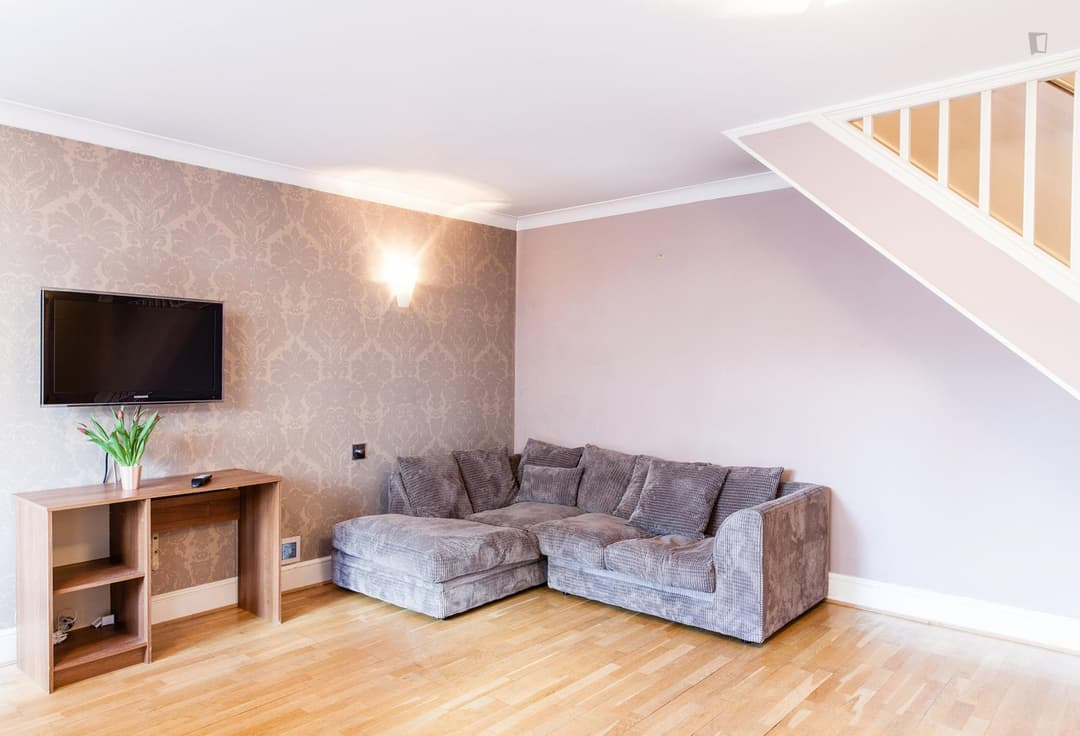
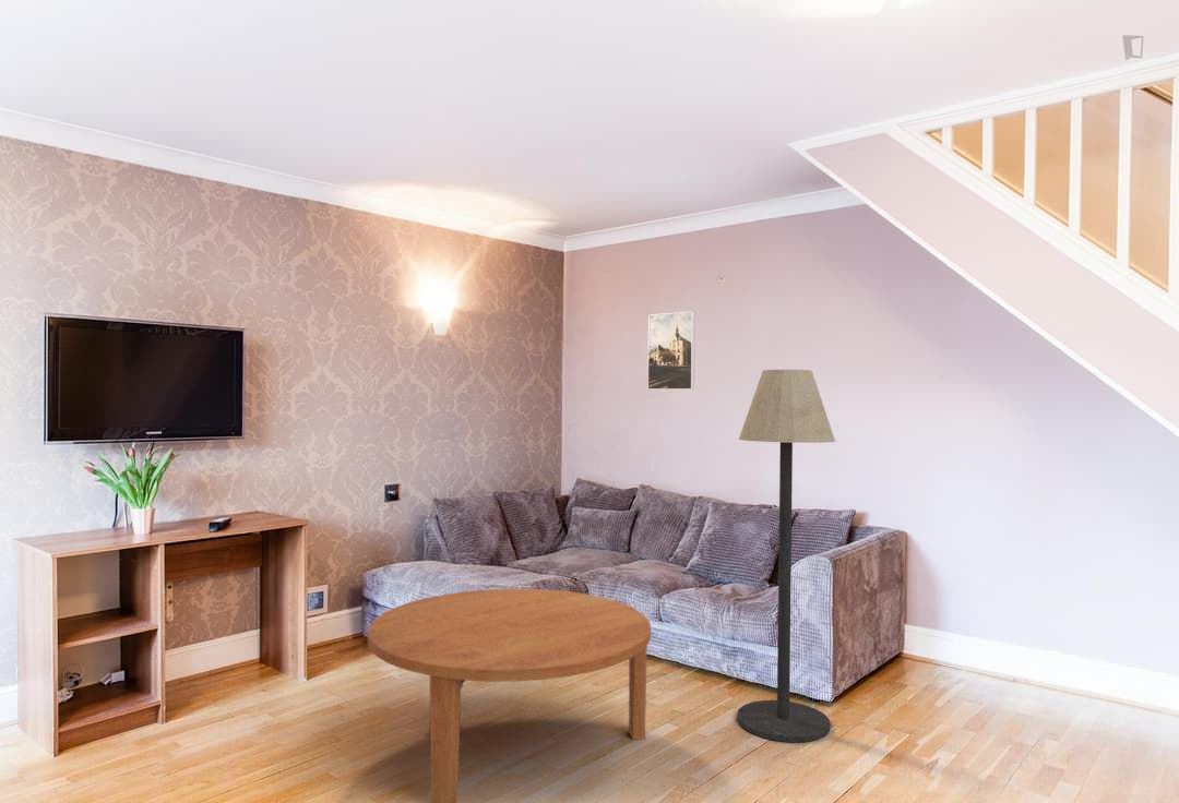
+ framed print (670, 351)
+ coffee table (511, 681)
+ floor lamp (785, 546)
